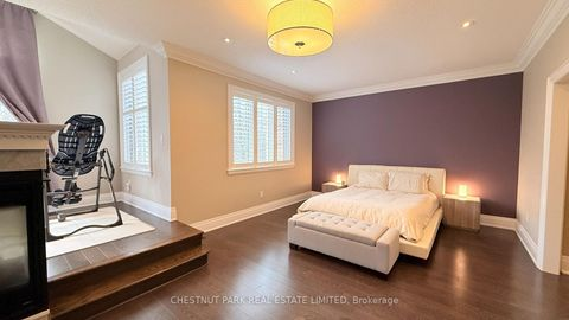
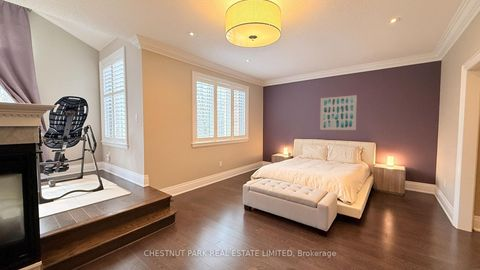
+ wall art (337, 113)
